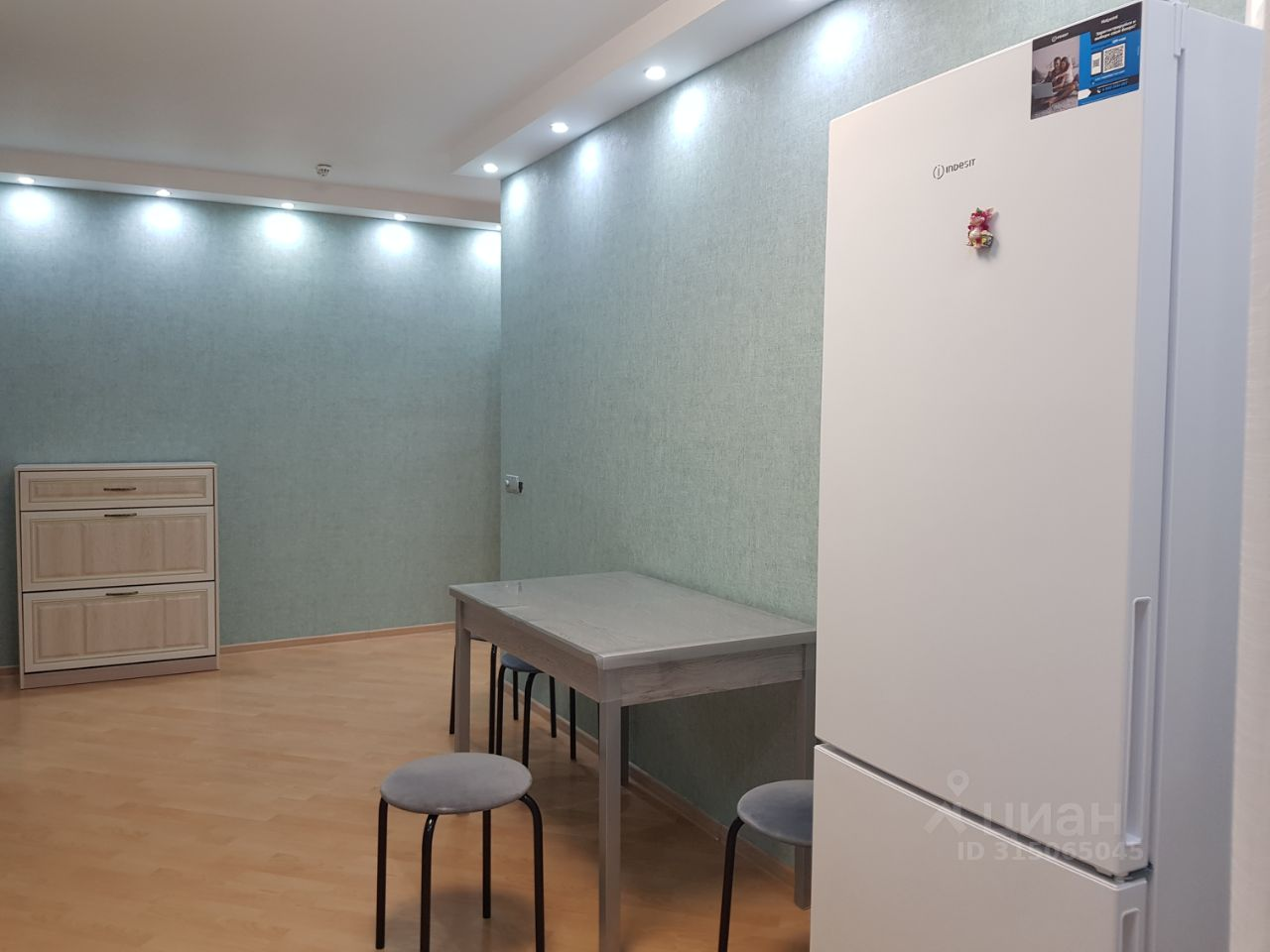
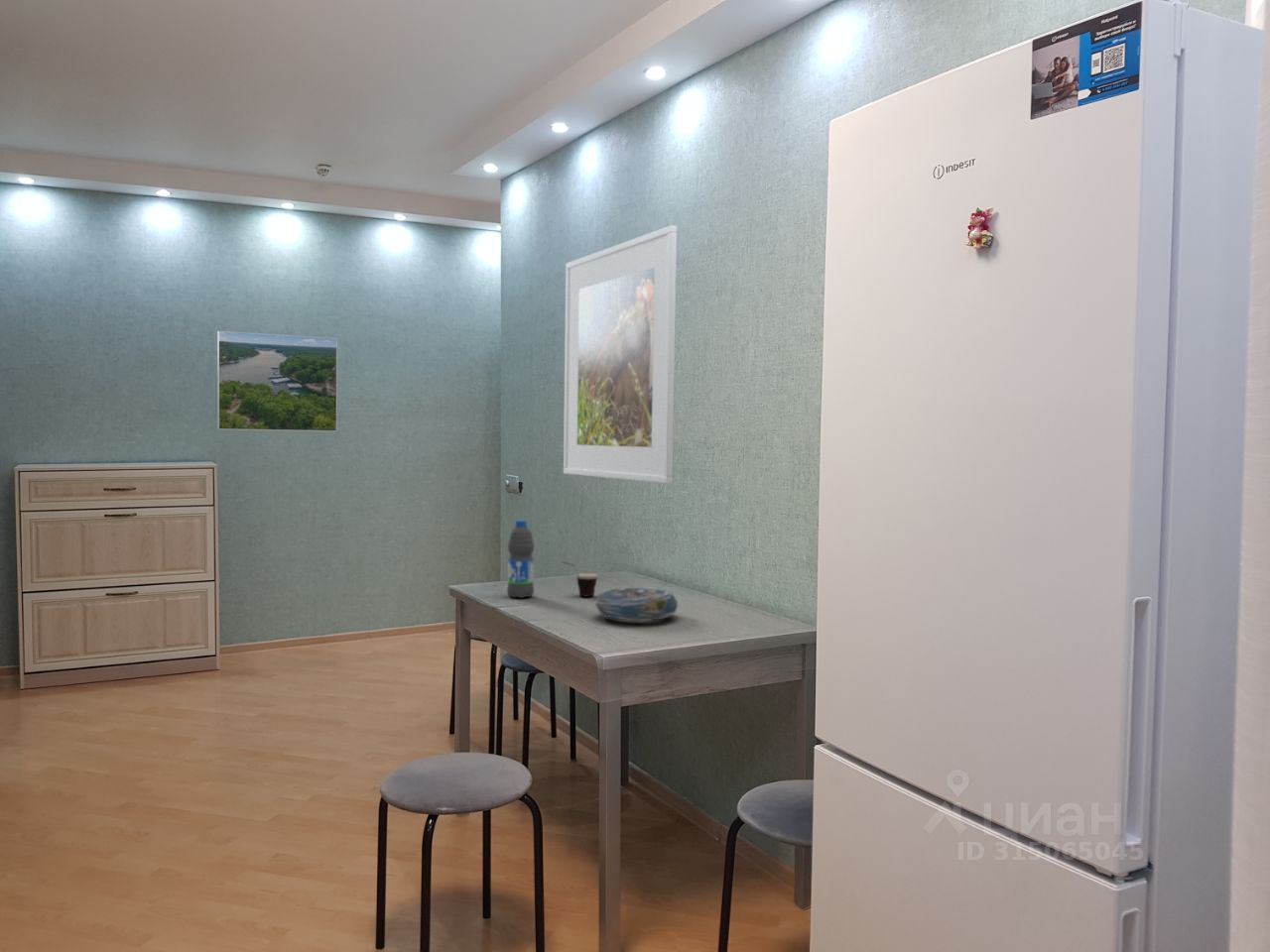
+ decorative bowl (636, 603)
+ water bottle (520, 558)
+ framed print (613, 362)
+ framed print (279, 382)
+ cup (578, 578)
